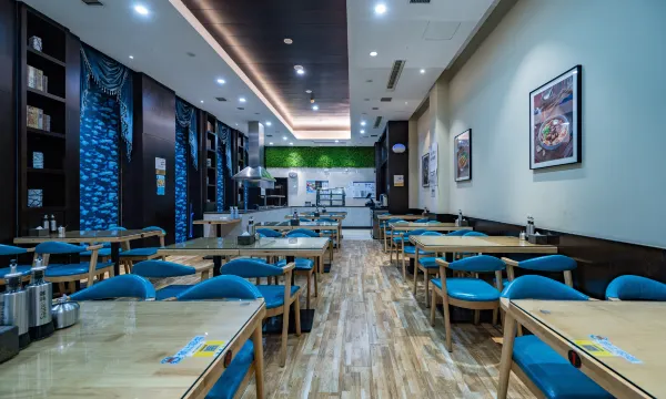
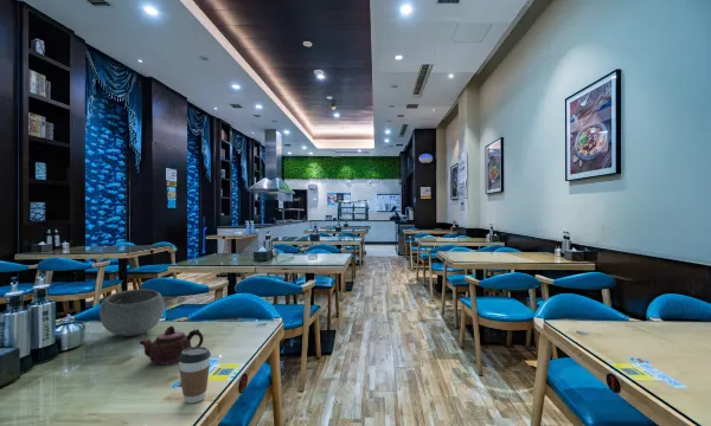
+ coffee cup (194, 374)
+ teapot (172, 342)
+ bowl (133, 312)
